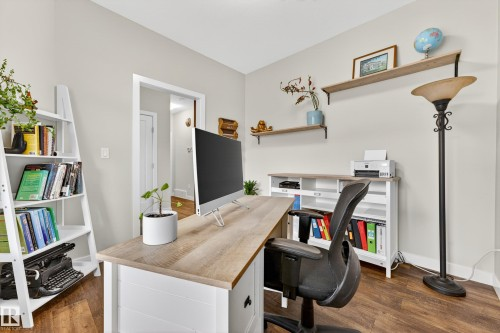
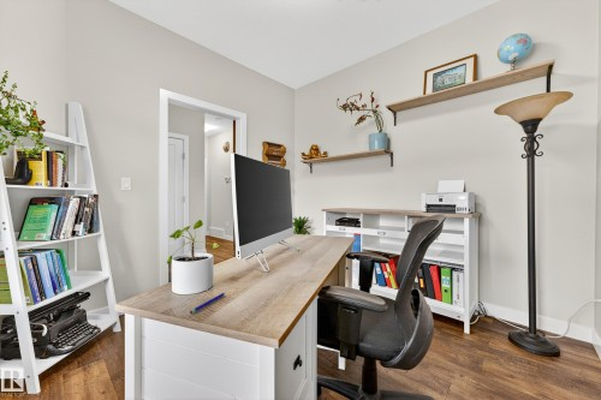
+ pen (208, 302)
